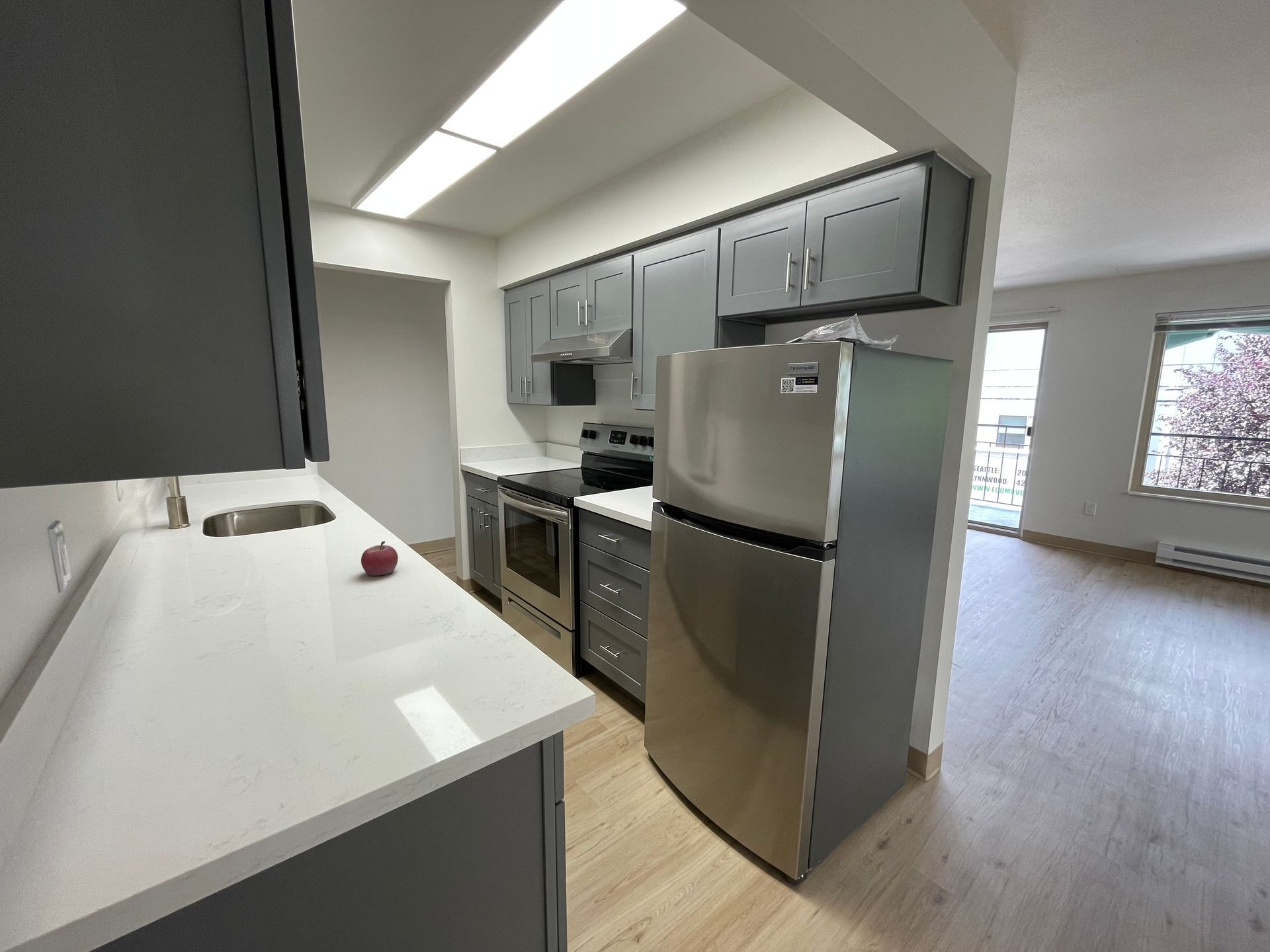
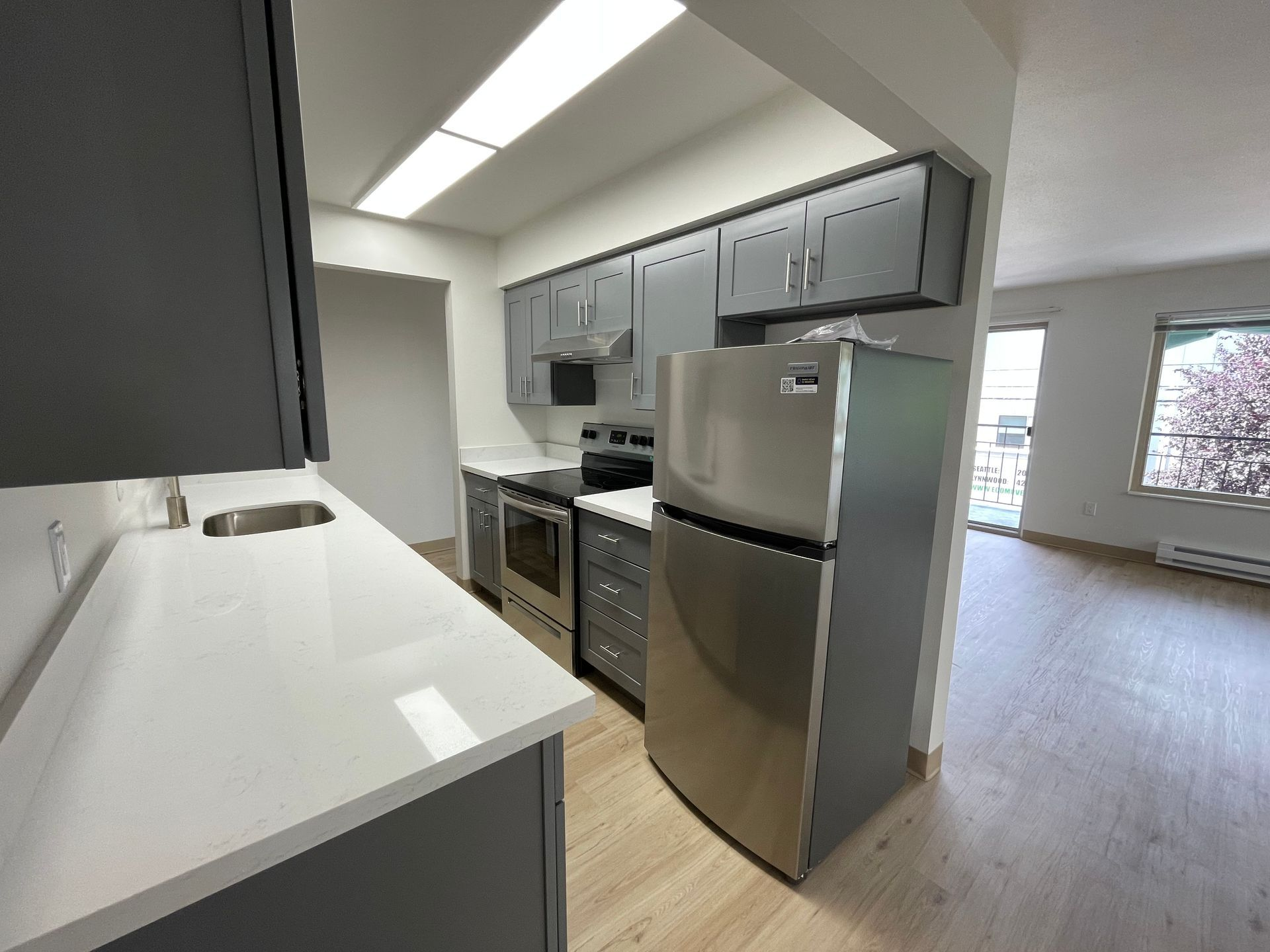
- fruit (380, 557)
